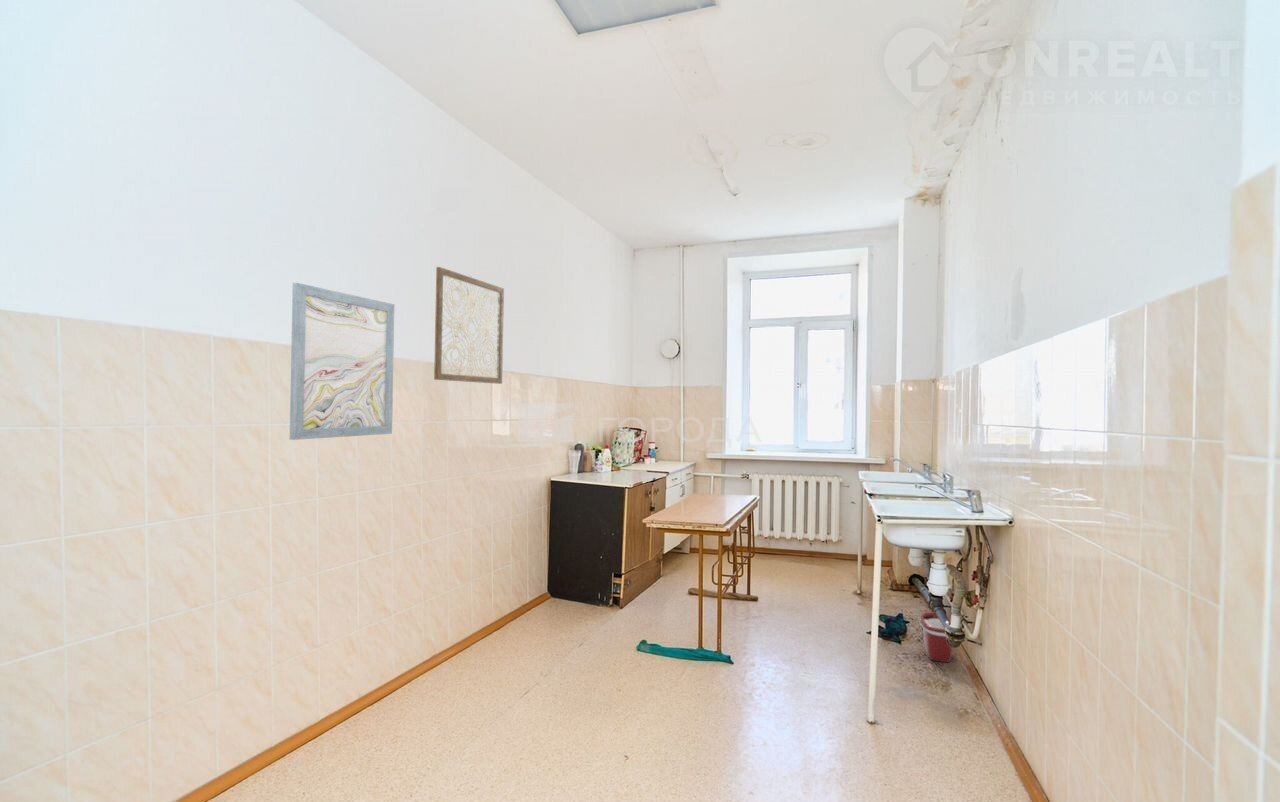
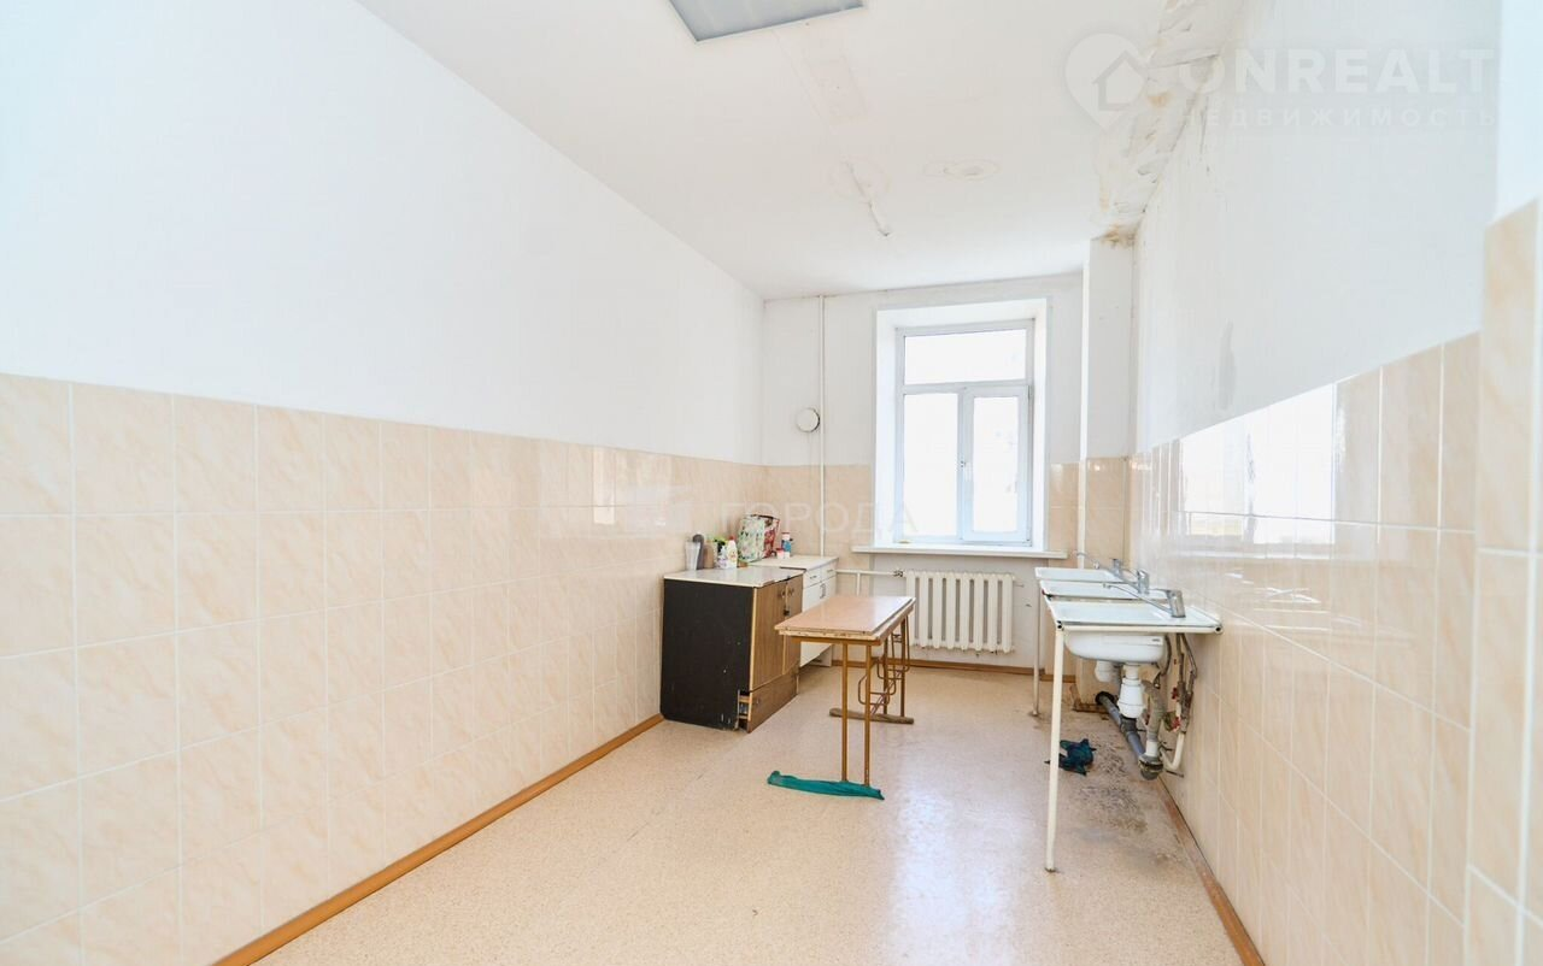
- wall art (469, 328)
- wall art (347, 365)
- bucket (937, 635)
